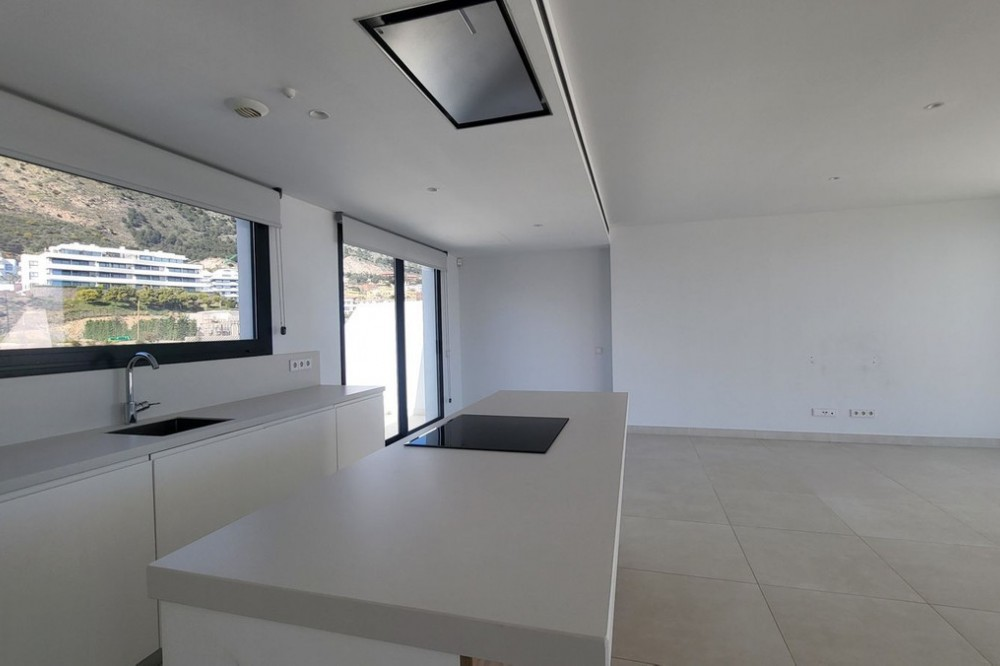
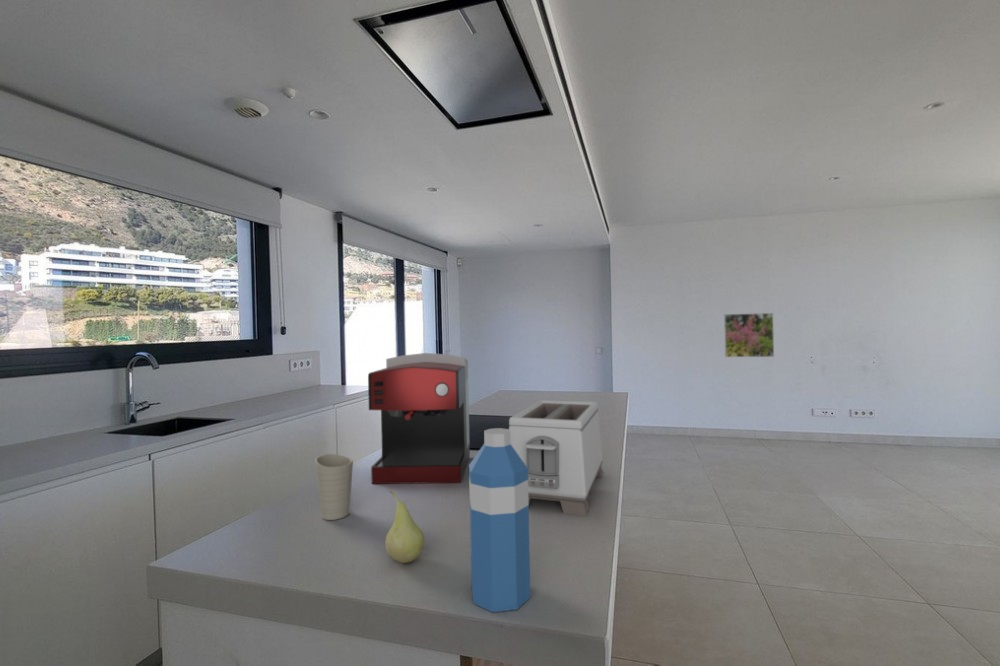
+ coffee maker (421, 413)
+ cup (334, 485)
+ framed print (748, 335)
+ toaster (556, 450)
+ water bottle (498, 512)
+ fruit (402, 526)
